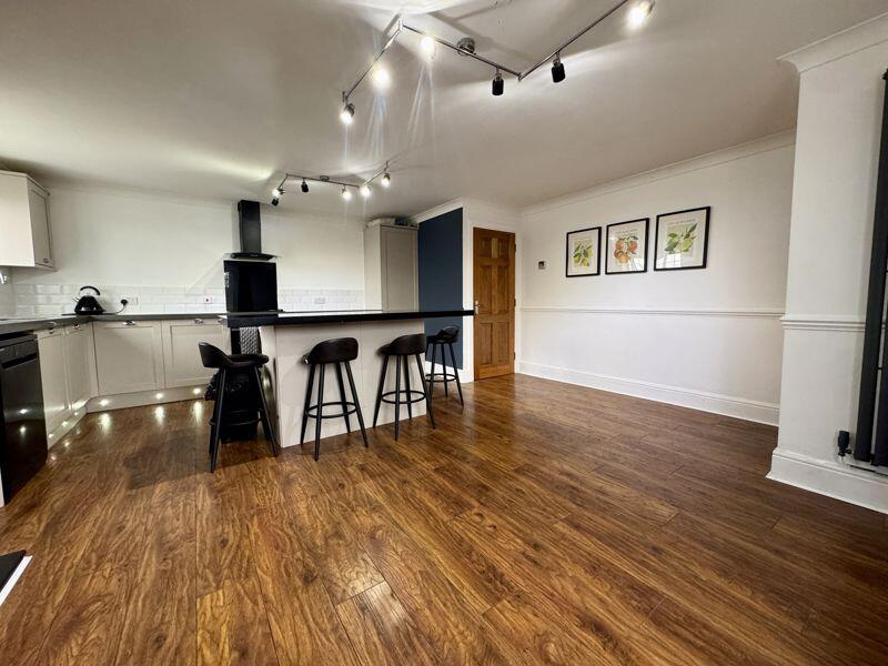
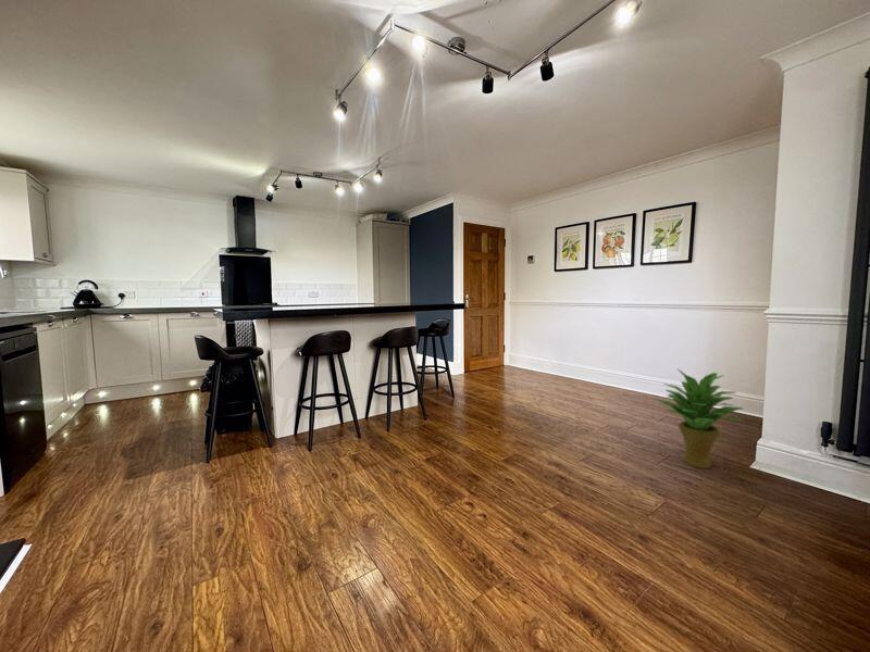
+ potted plant (699, 417)
